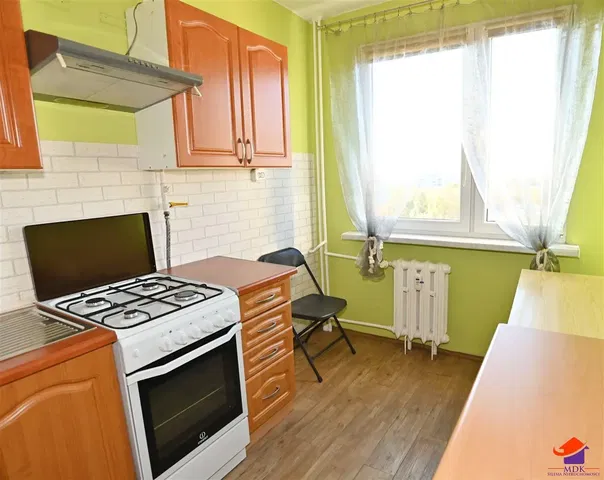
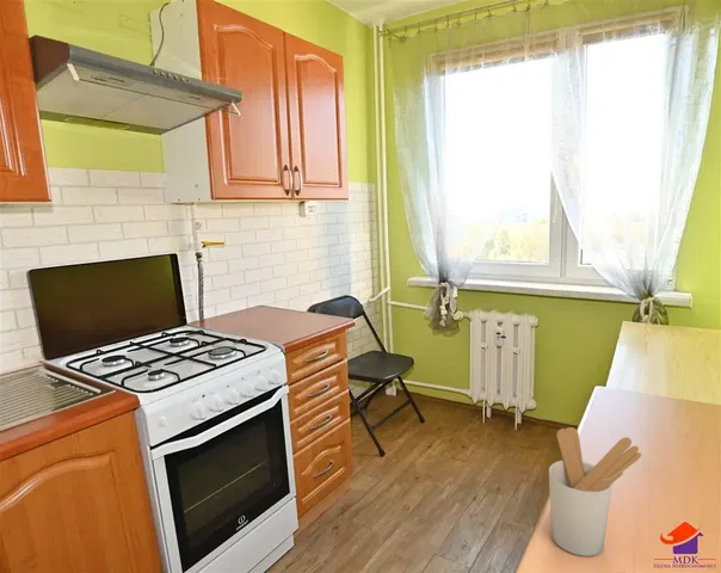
+ utensil holder (593, 491)
